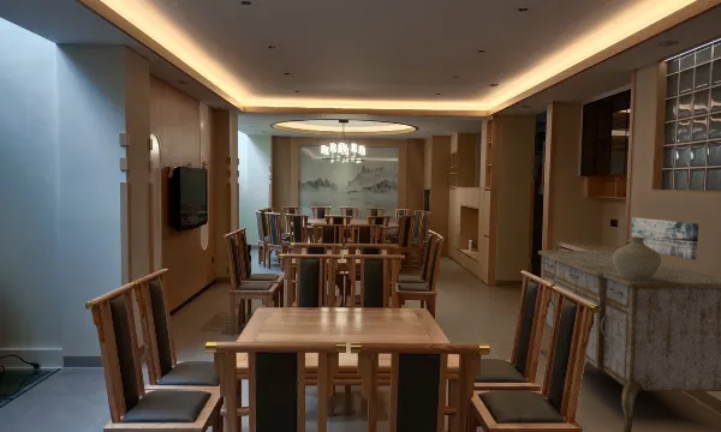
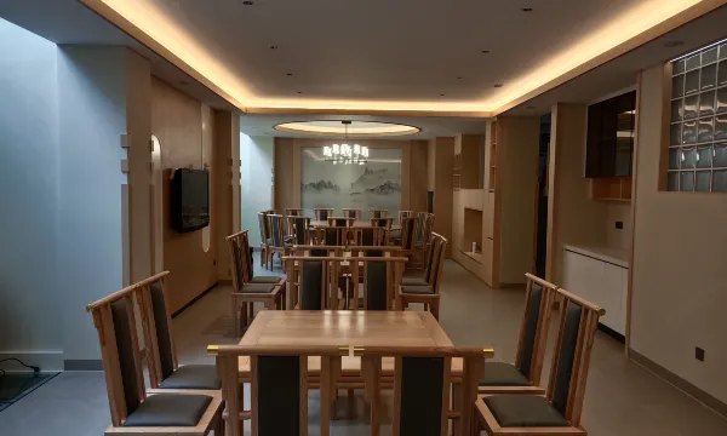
- ceramic jug (636, 257)
- wall art (661, 236)
- sideboard (618, 324)
